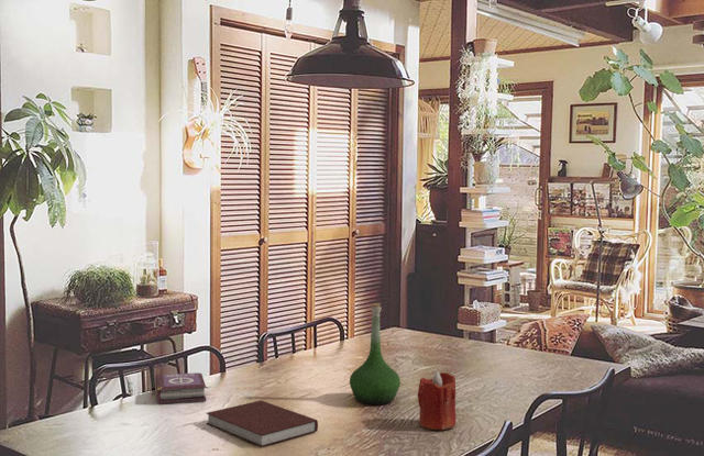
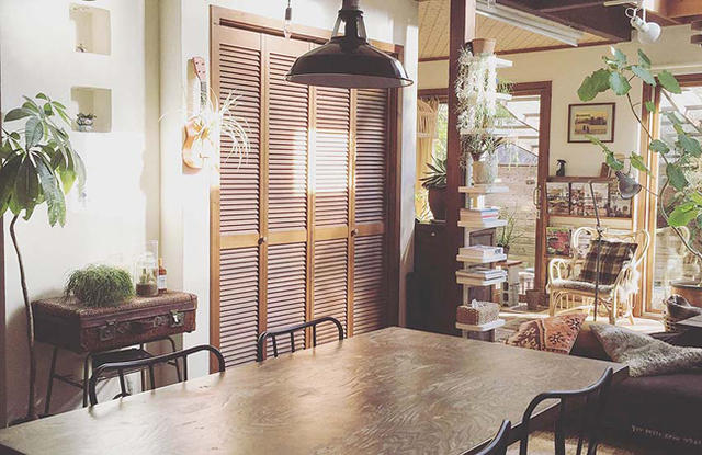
- vase (375, 352)
- book (179, 386)
- candle (438, 398)
- notebook (261, 421)
